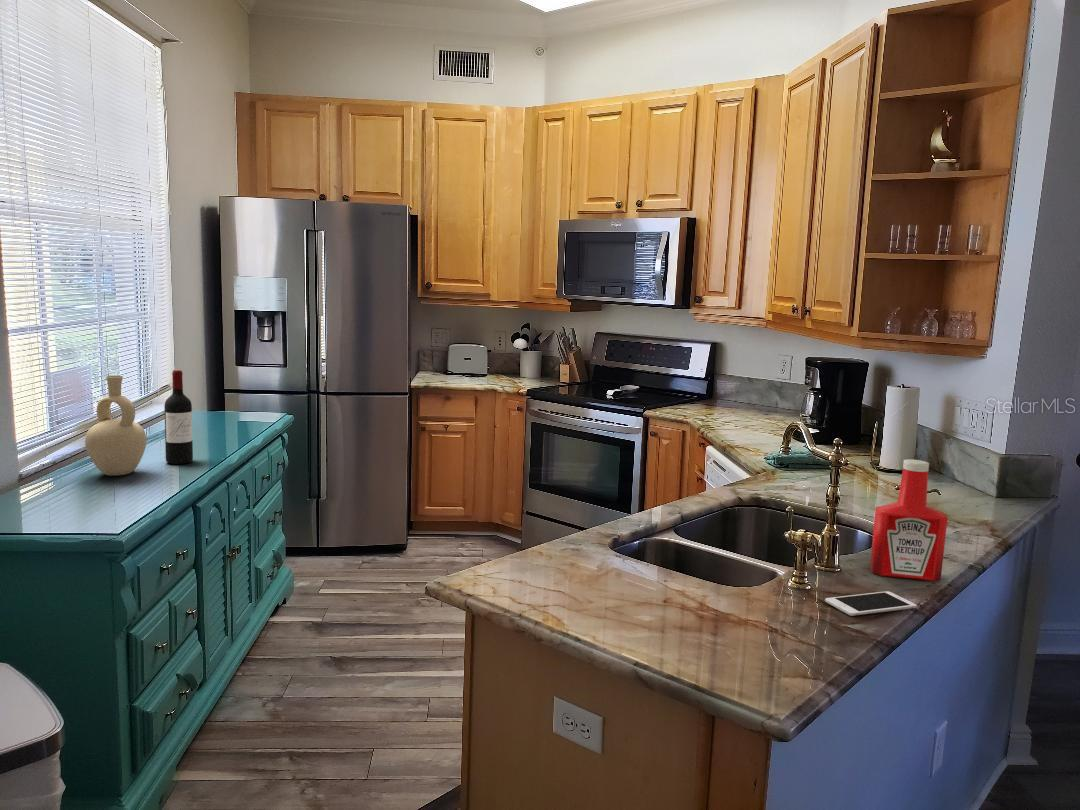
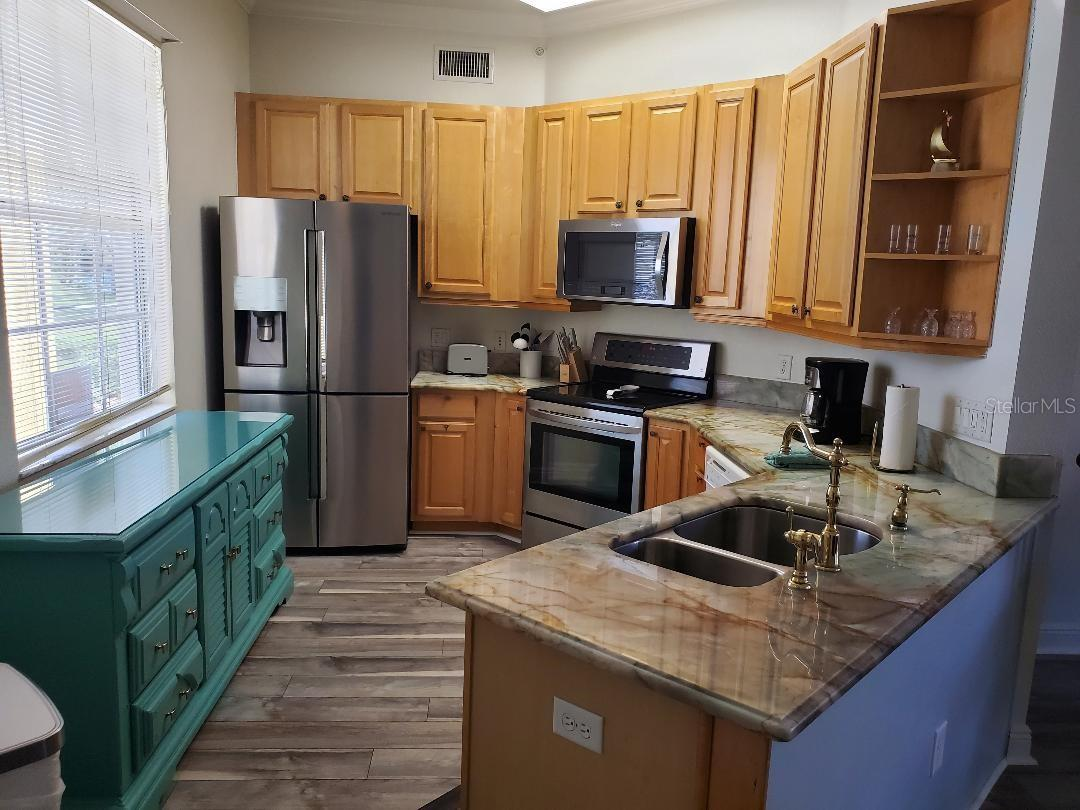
- vase (115, 425)
- wine bottle (178, 416)
- soap bottle (910, 518)
- cell phone (870, 603)
